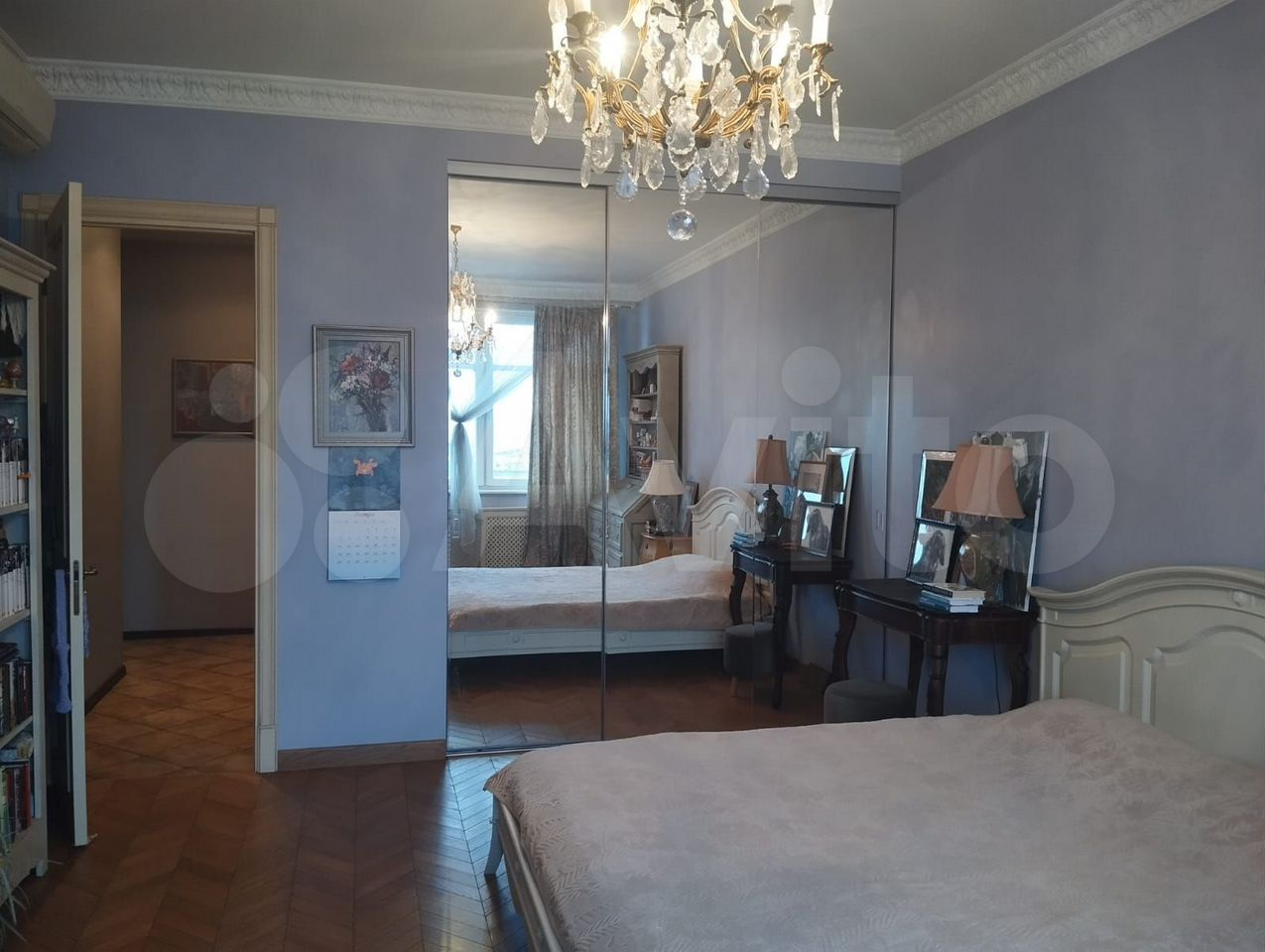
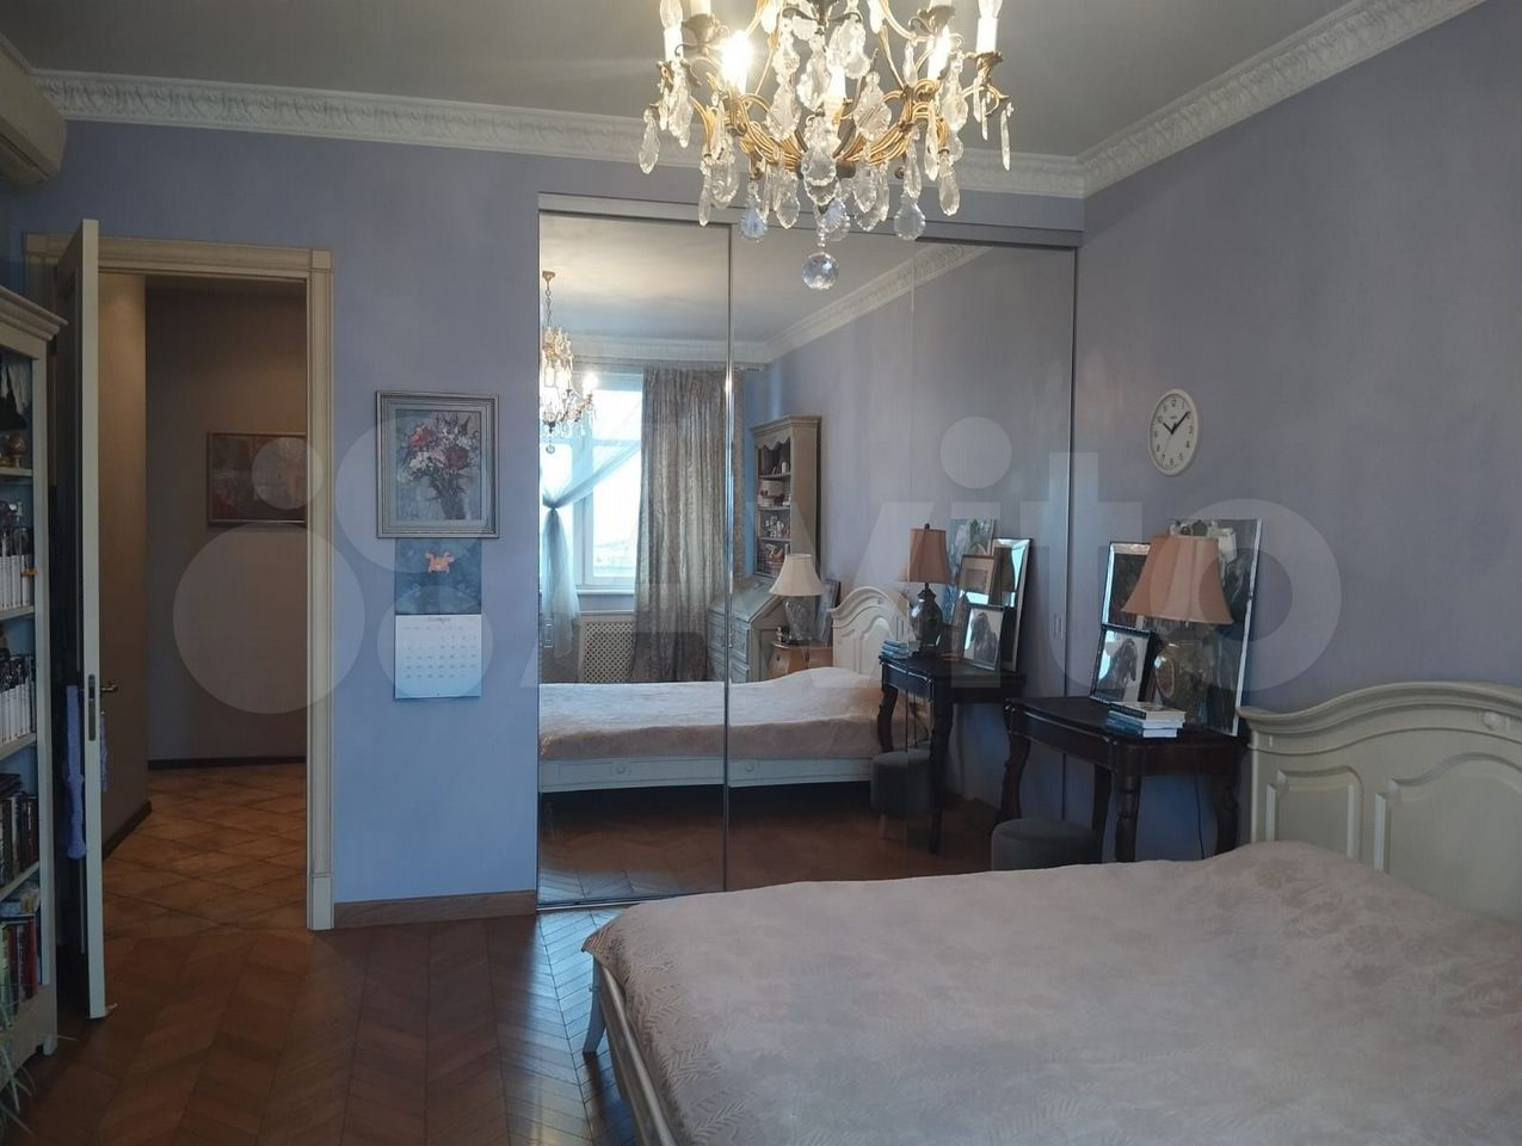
+ wall clock (1172, 431)
